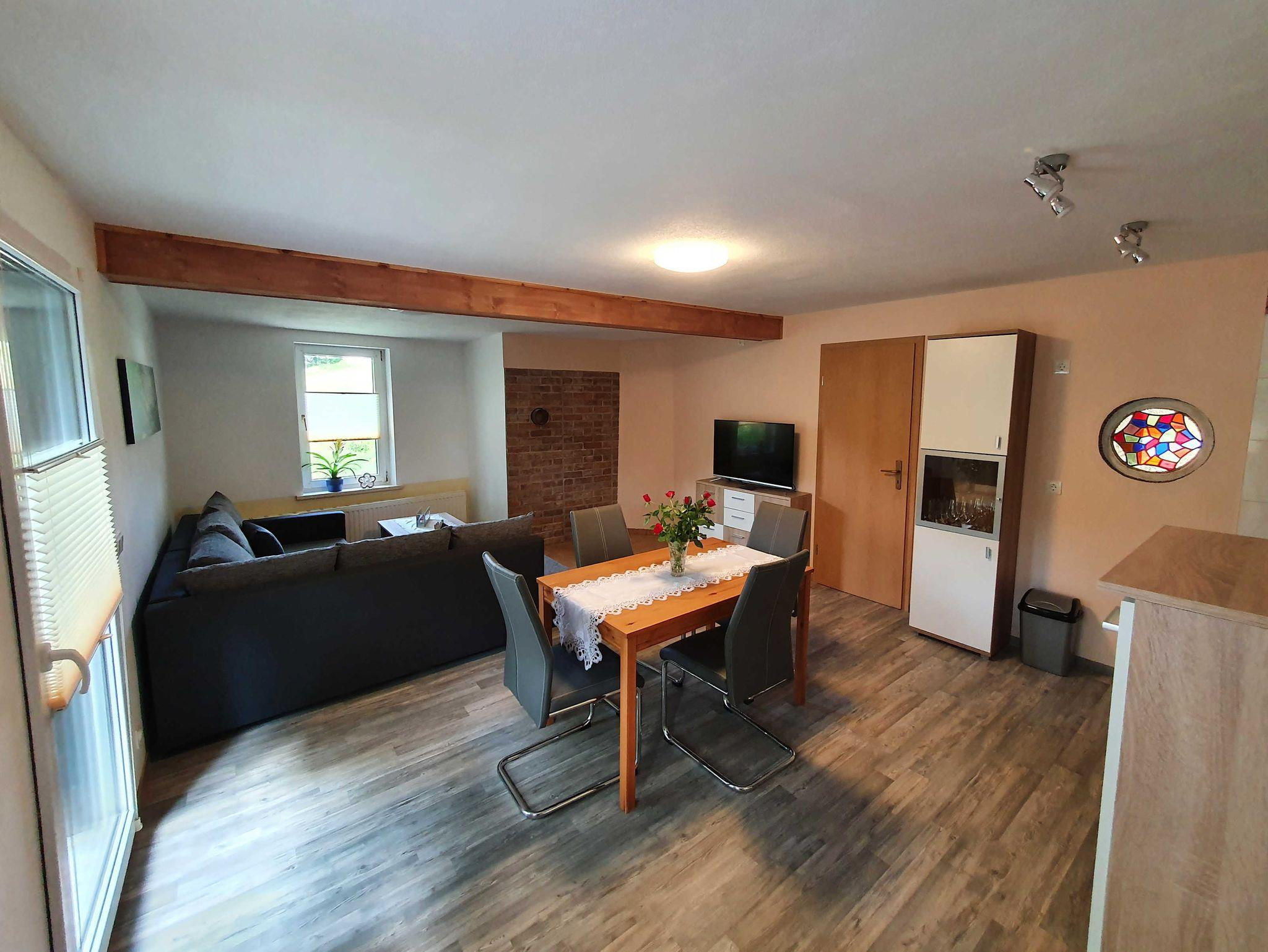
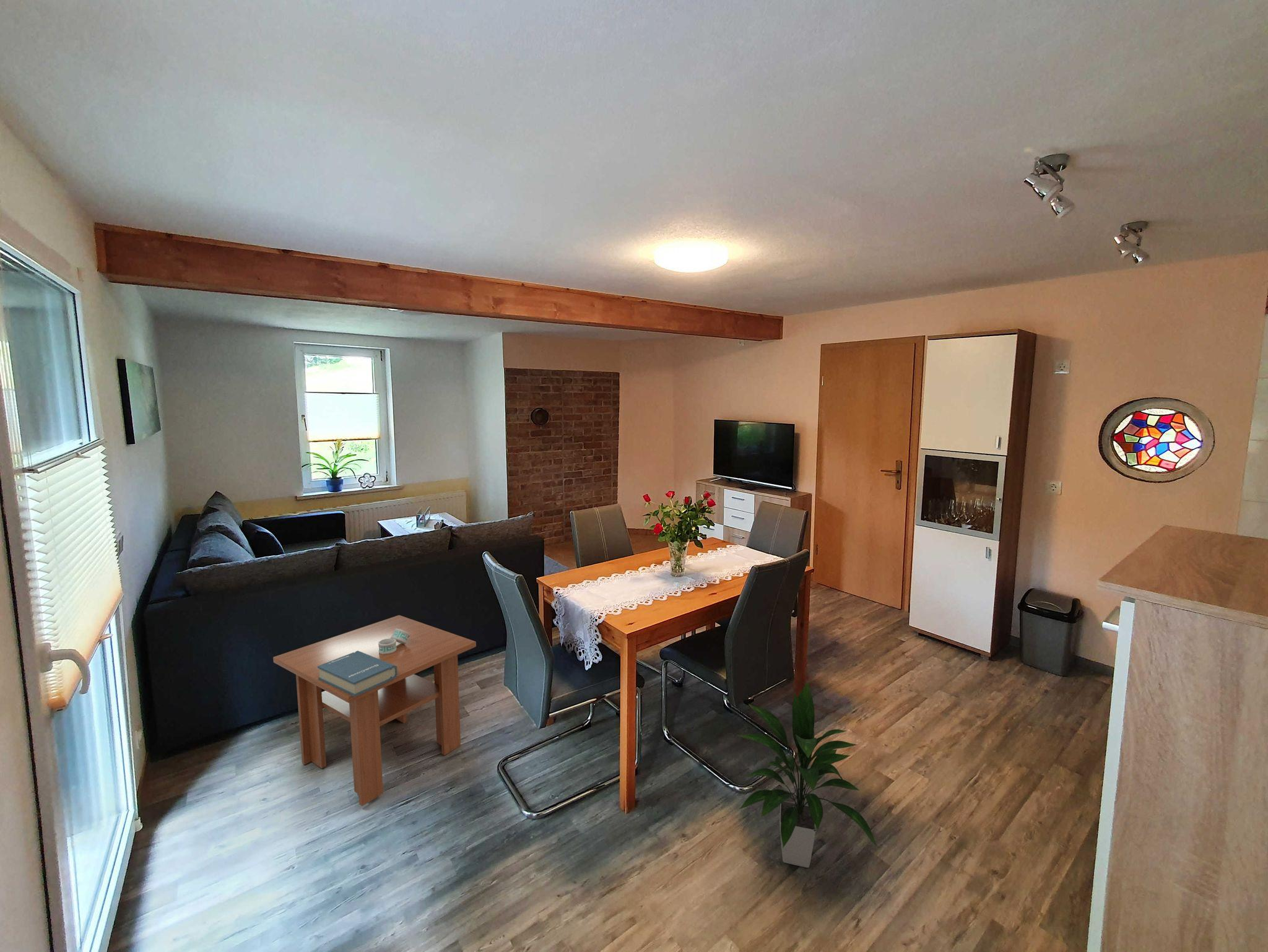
+ coffee table (381, 702)
+ indoor plant (805, 781)
+ hardback book (357, 671)
+ napkin ring (394, 638)
